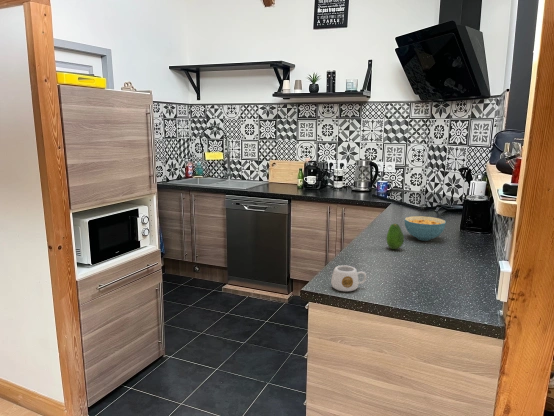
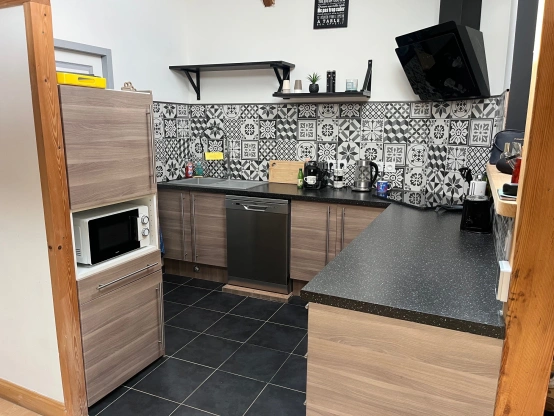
- fruit (395, 236)
- cereal bowl (424, 229)
- mug (348, 278)
